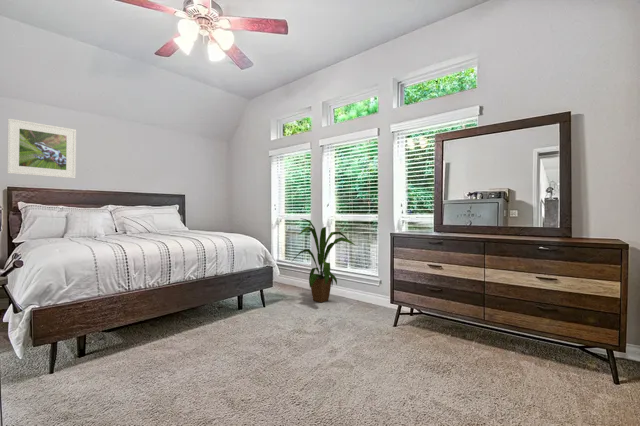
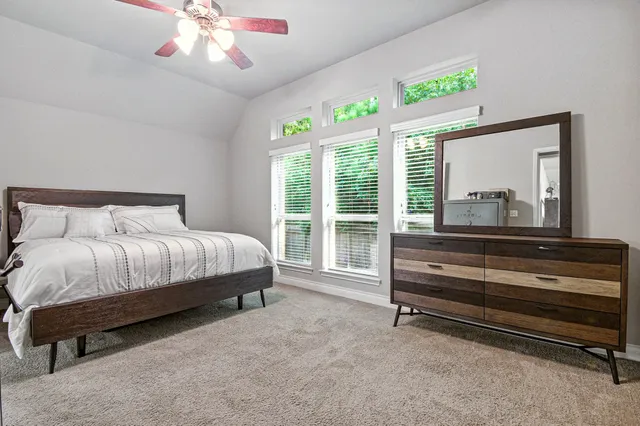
- house plant (325, 260)
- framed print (43, 150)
